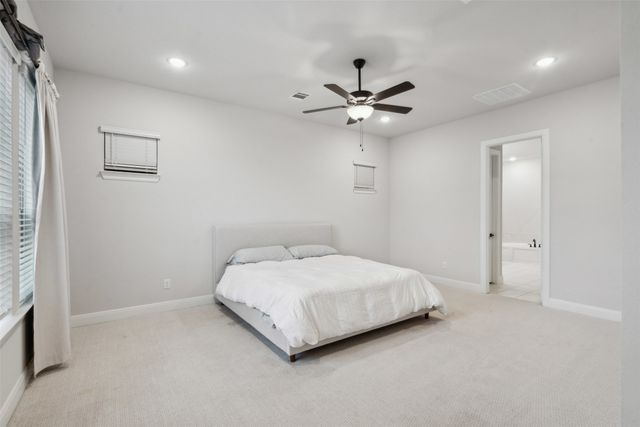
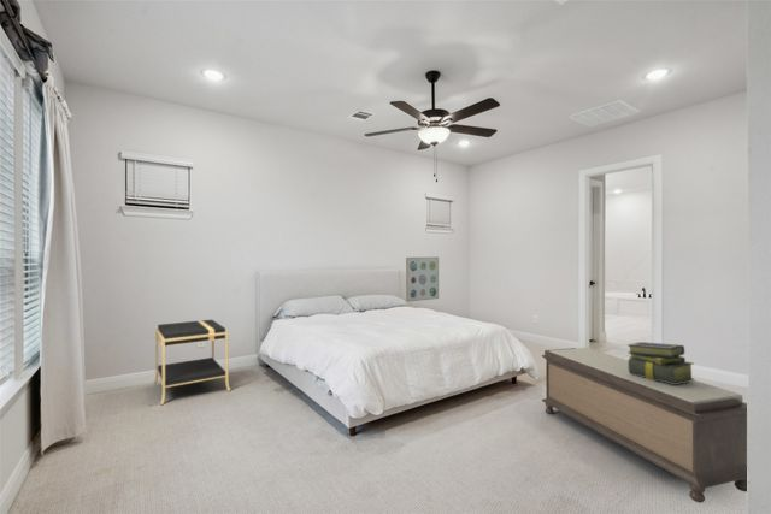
+ bench (626, 406)
+ stack of books (657, 360)
+ nightstand (192, 360)
+ wall art (423, 278)
